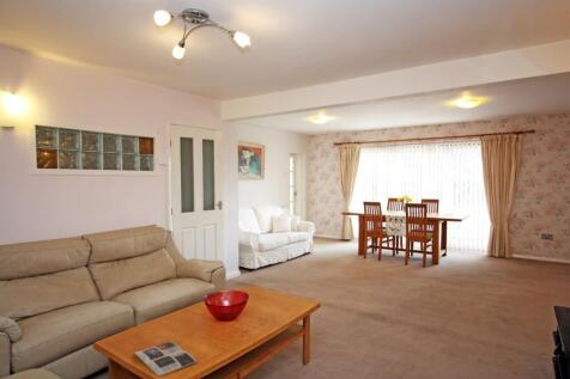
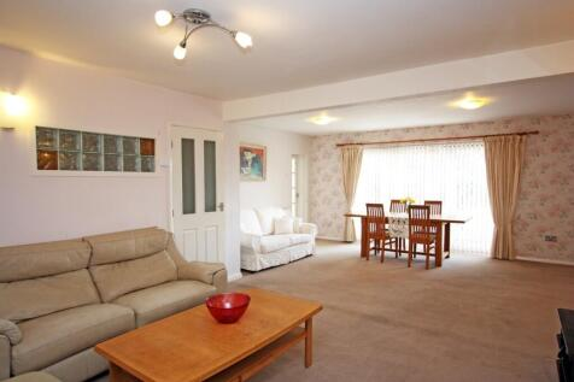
- magazine (164, 355)
